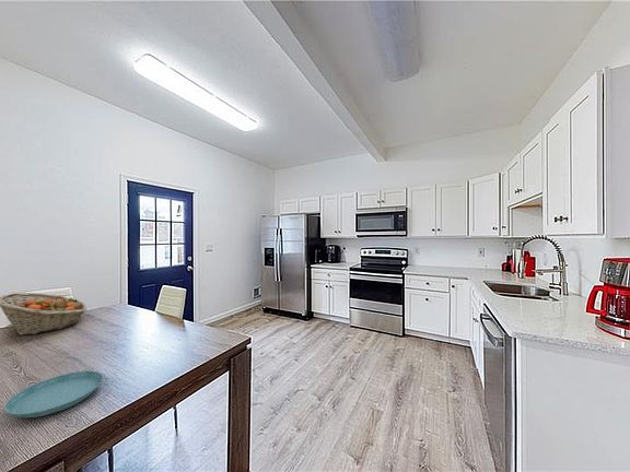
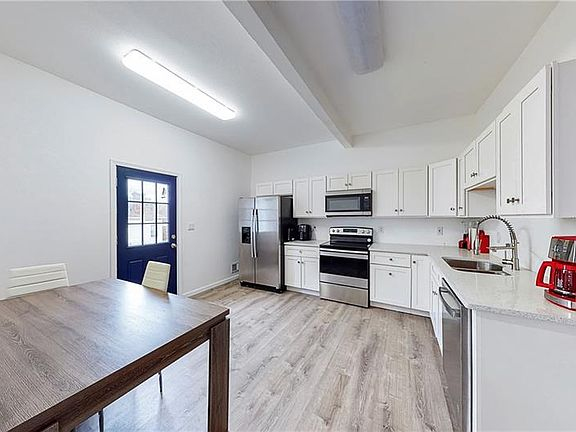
- saucer (58, 393)
- fruit basket (45, 309)
